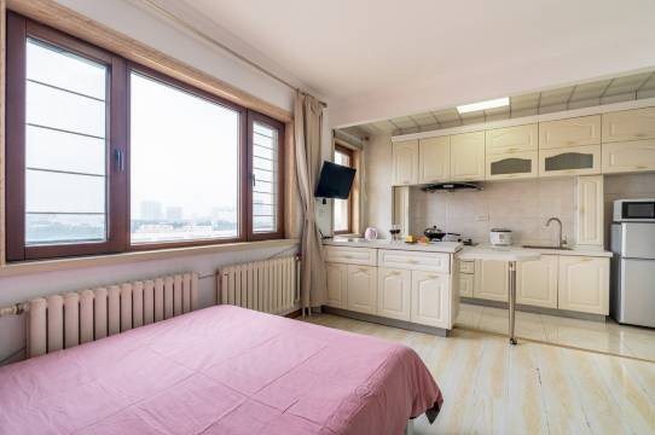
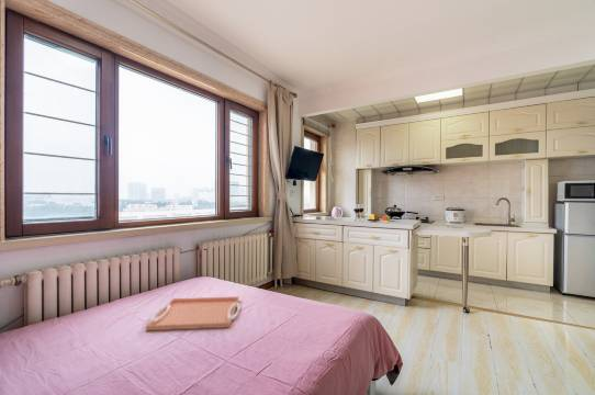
+ serving tray (198, 311)
